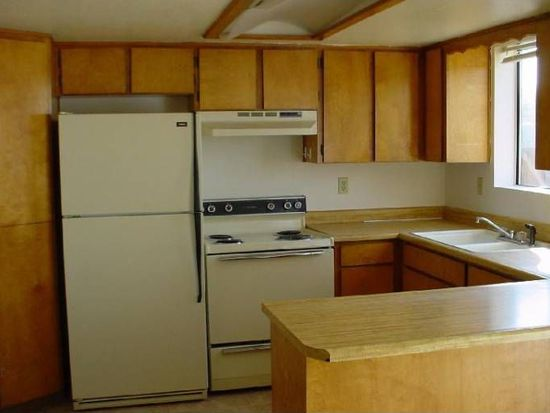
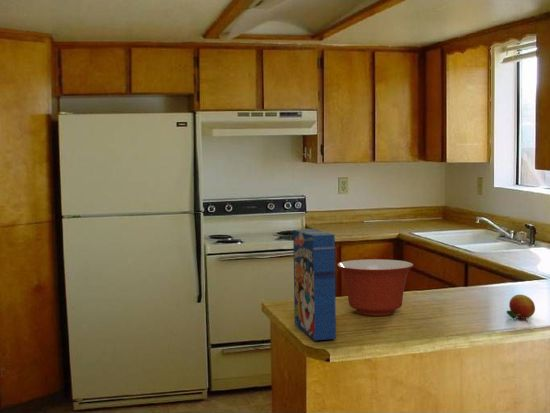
+ cereal box (313, 282)
+ fruit (521, 306)
+ mixing bowl (375, 287)
